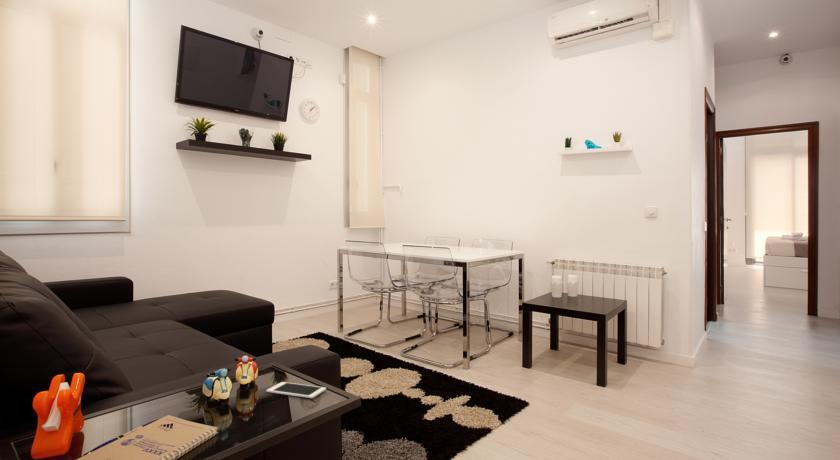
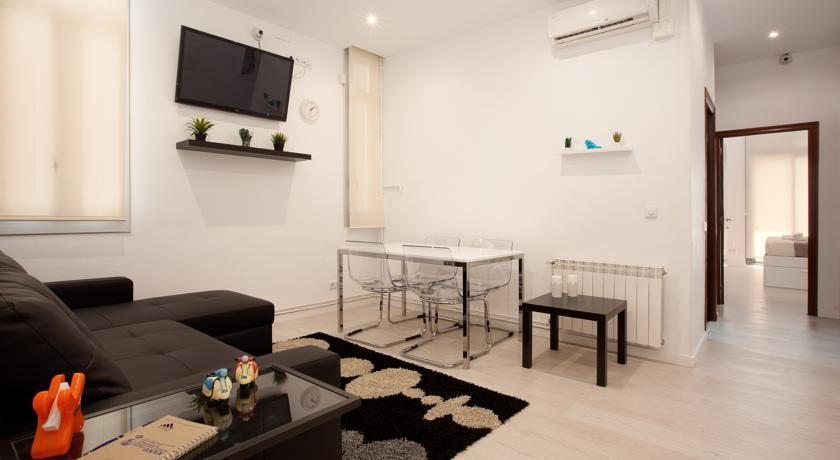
- cell phone (296, 389)
